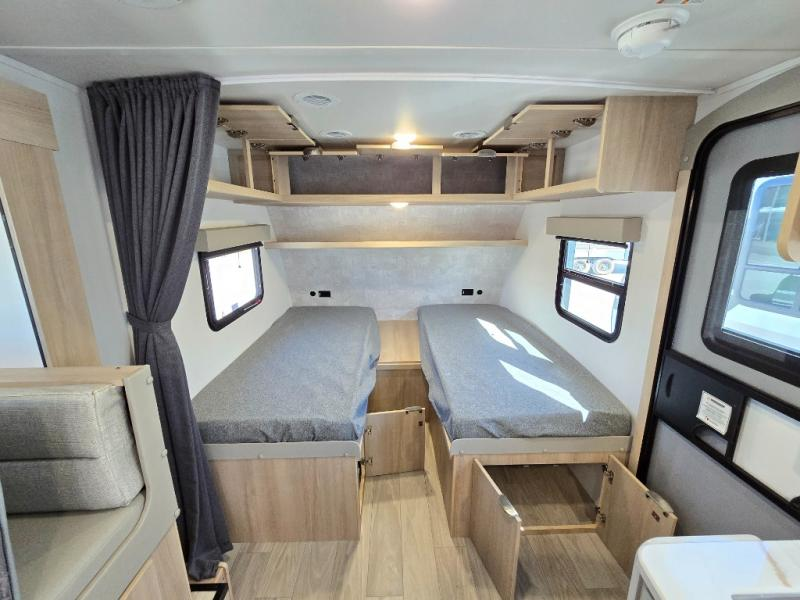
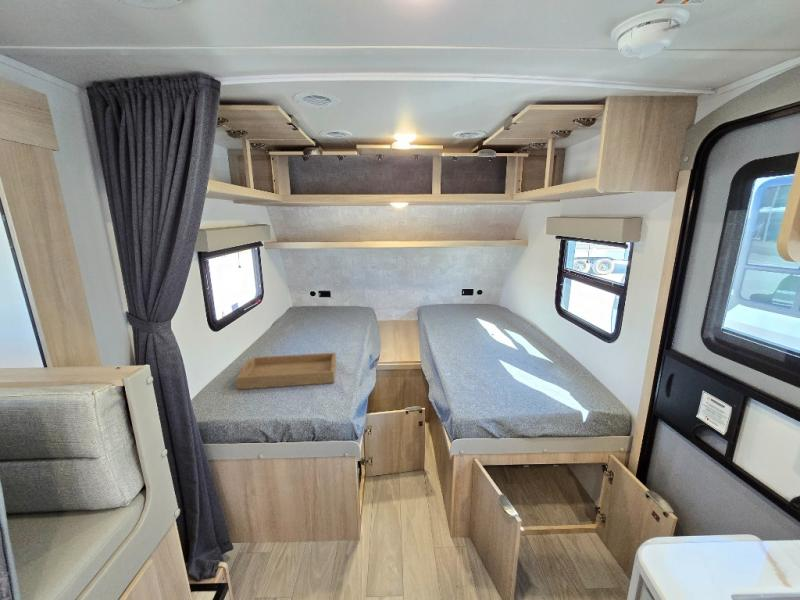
+ serving tray (291, 367)
